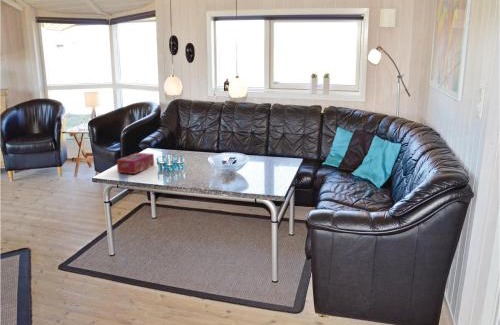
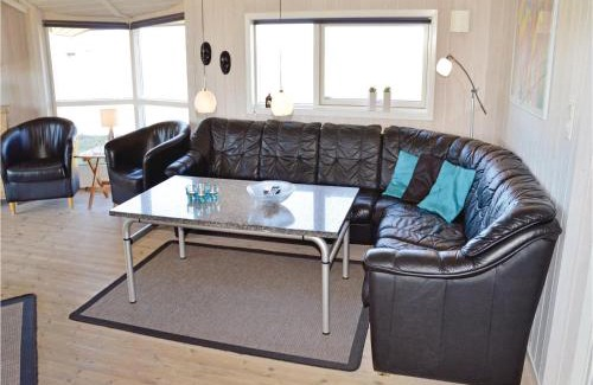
- tissue box (136, 162)
